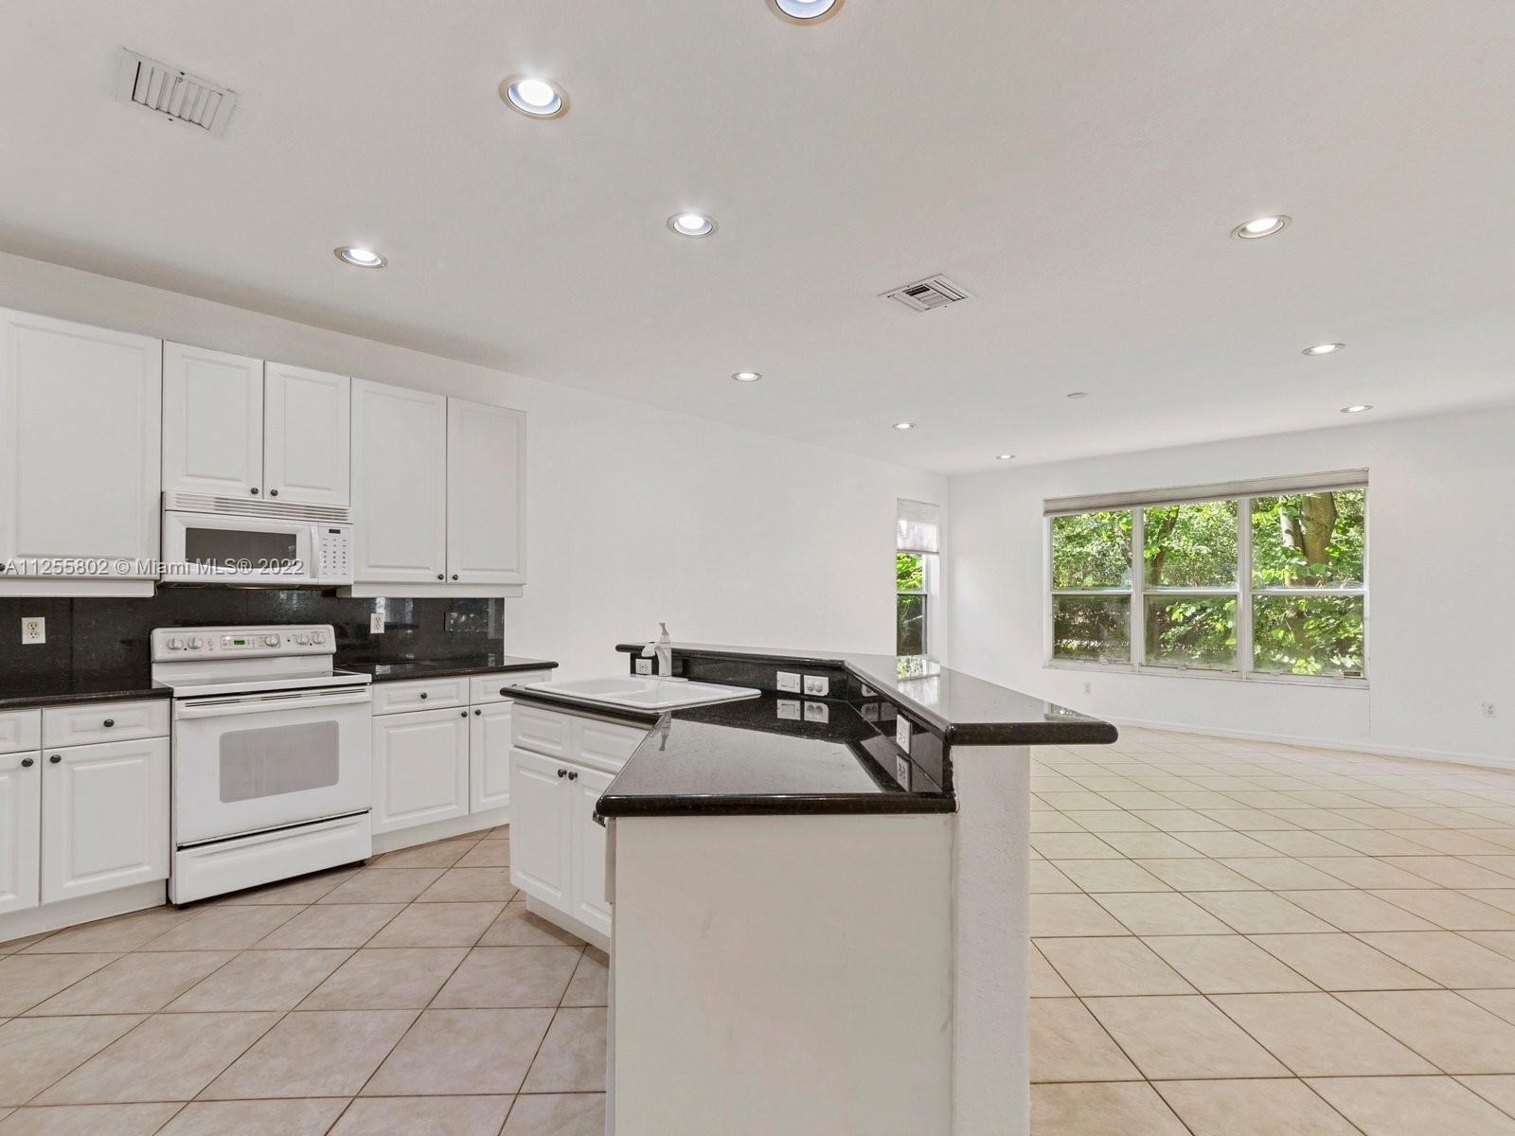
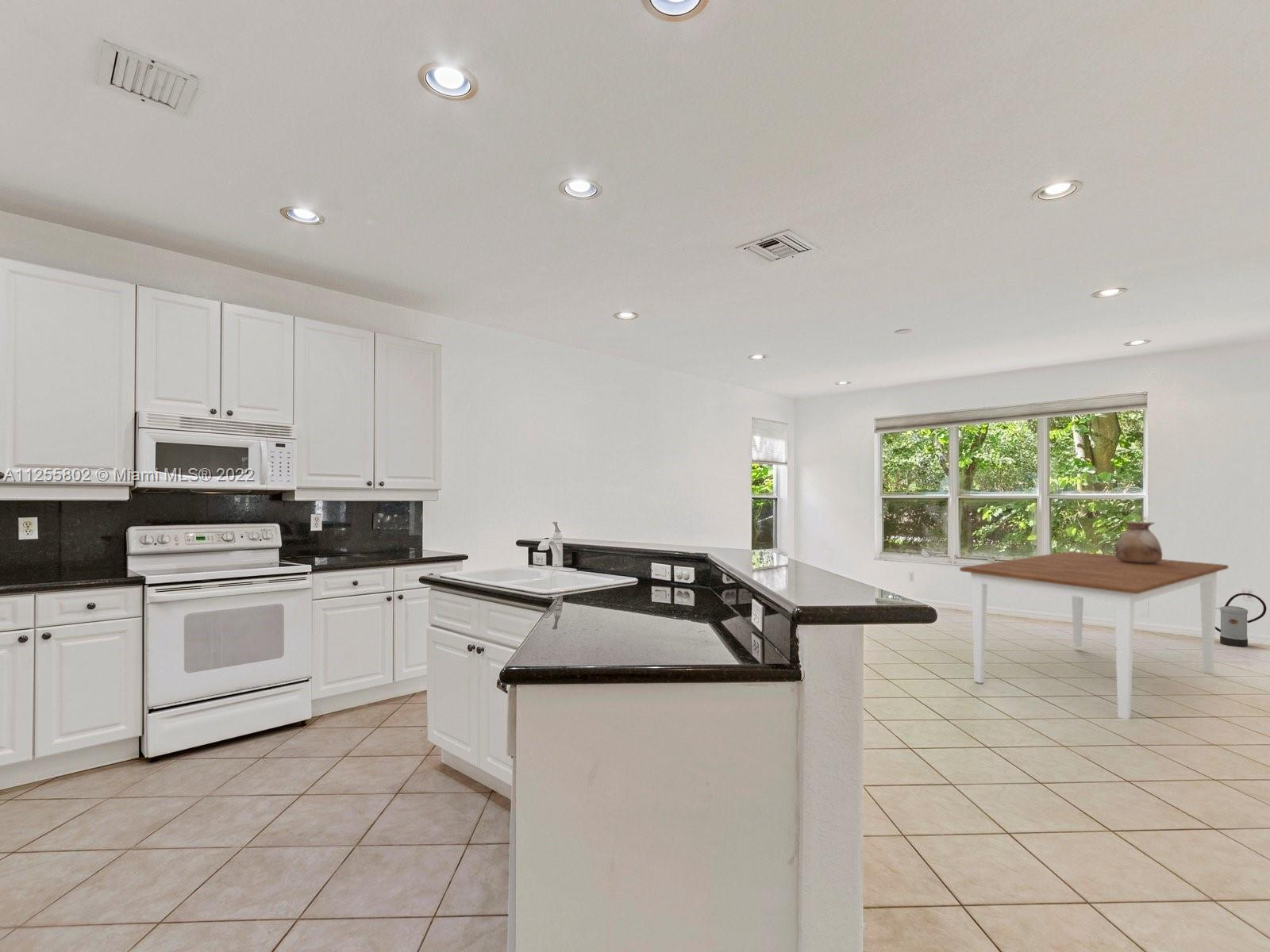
+ dining table (1082, 621)
+ vase (1137, 542)
+ watering can (1232, 618)
